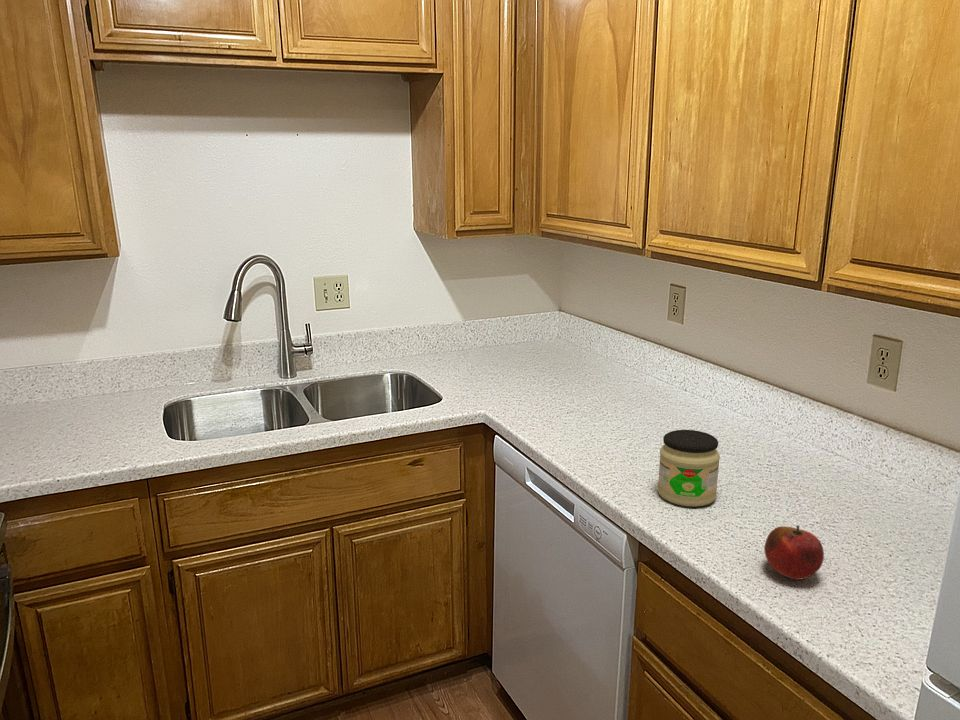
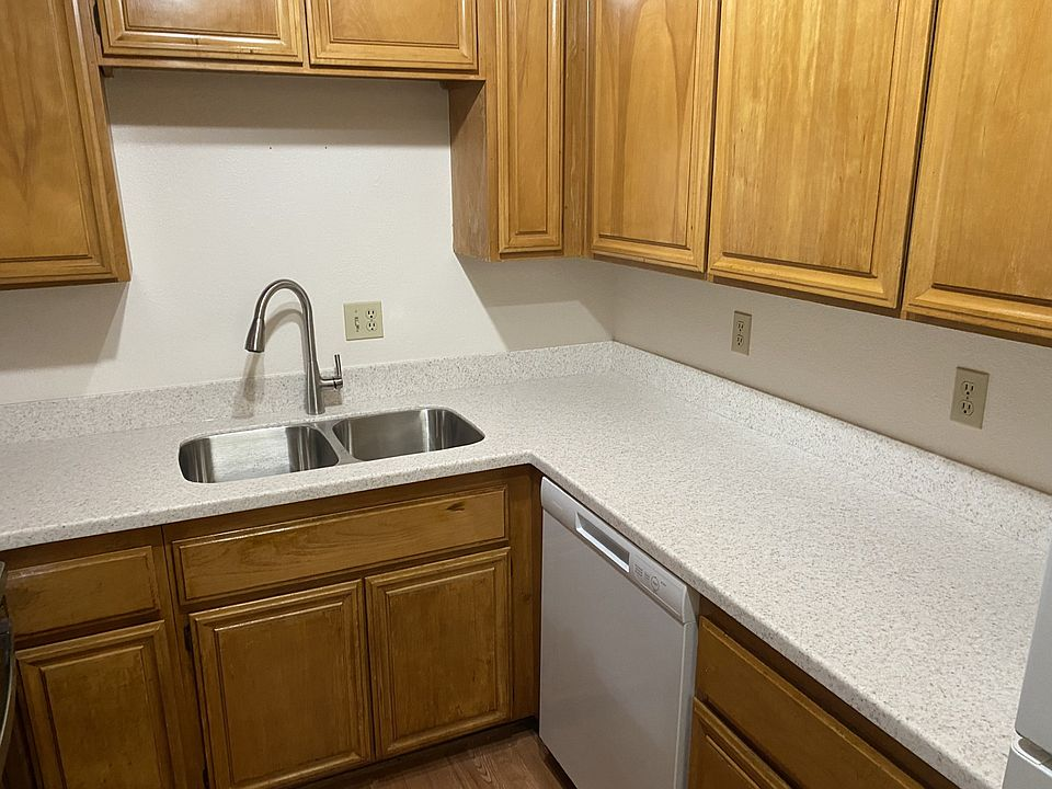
- jar (688, 466)
- fruit (793, 550)
